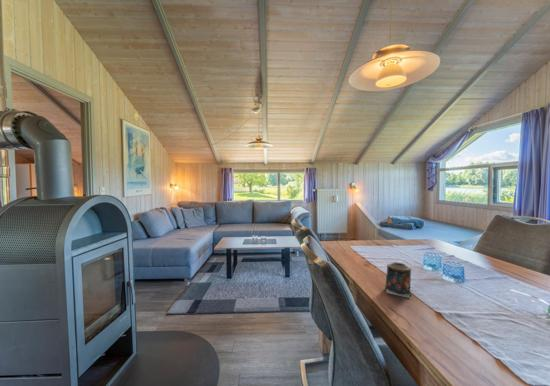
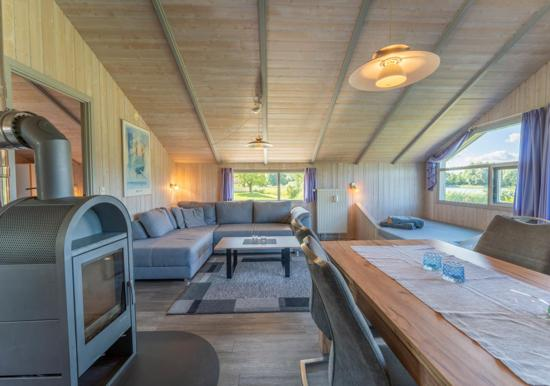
- candle (399, 278)
